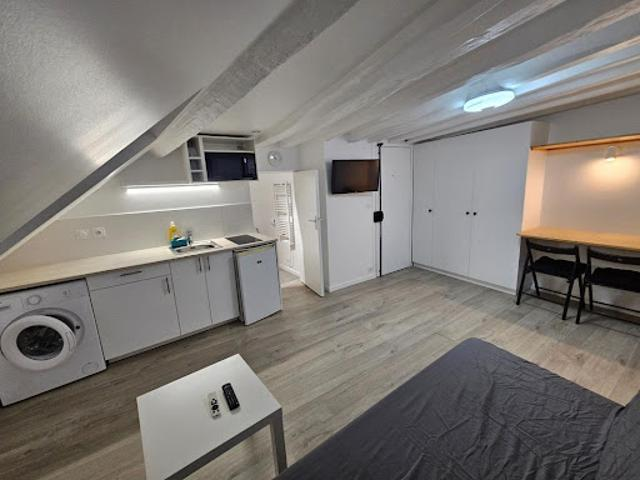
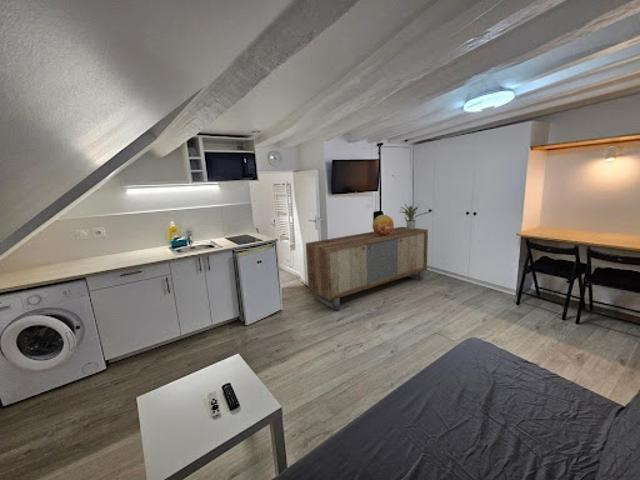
+ decorative sphere (383, 225)
+ potted plant (410, 216)
+ sideboard (371, 262)
